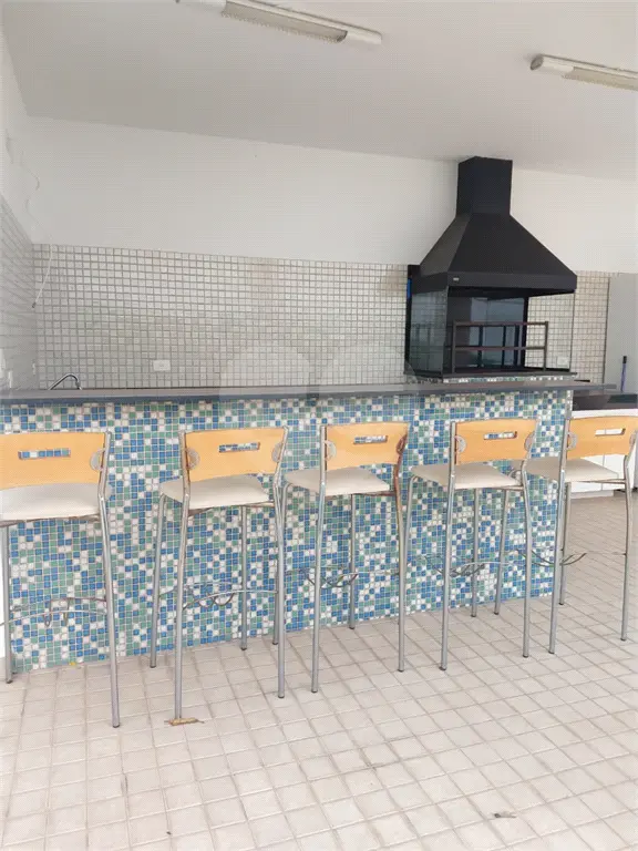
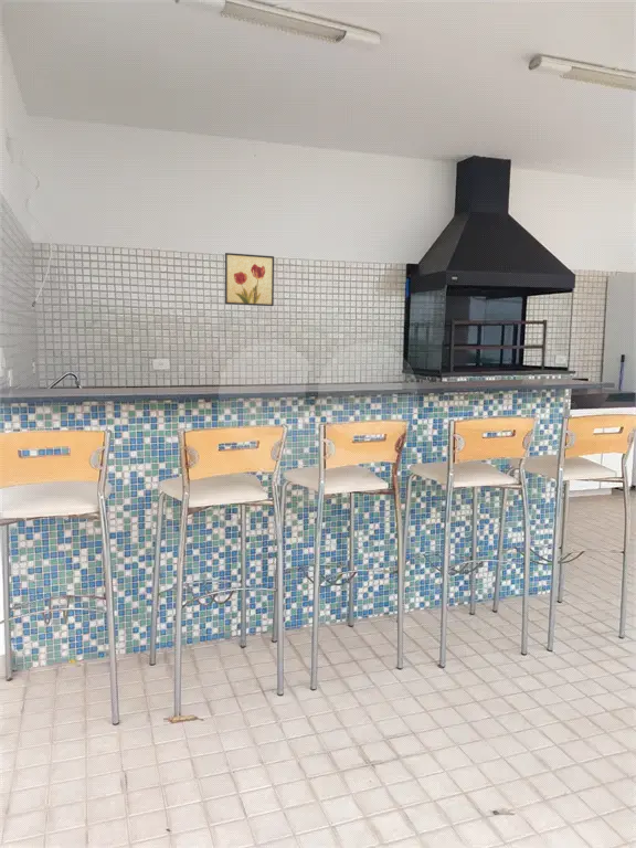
+ wall art (248, 279)
